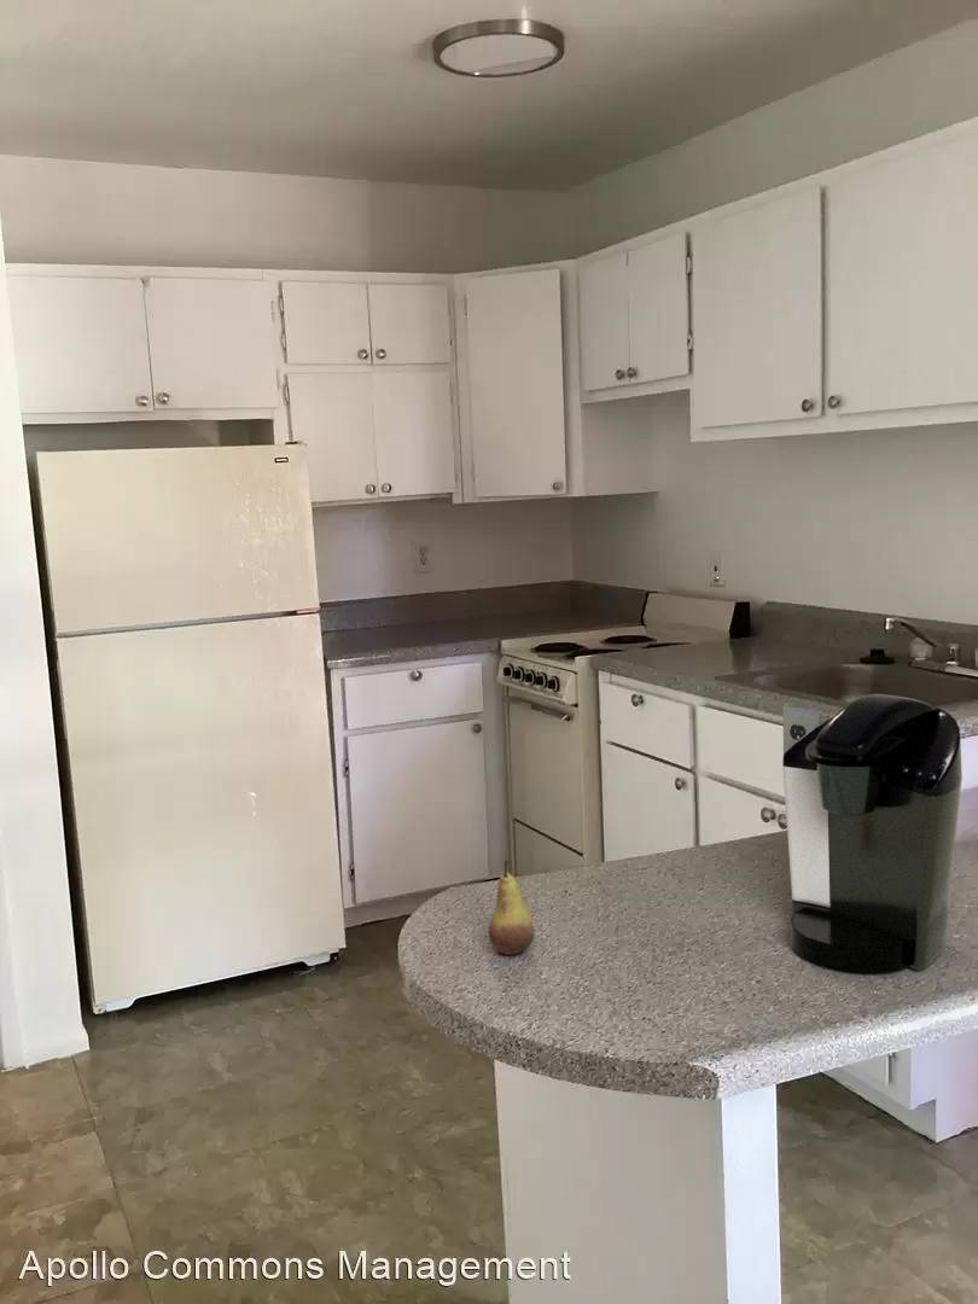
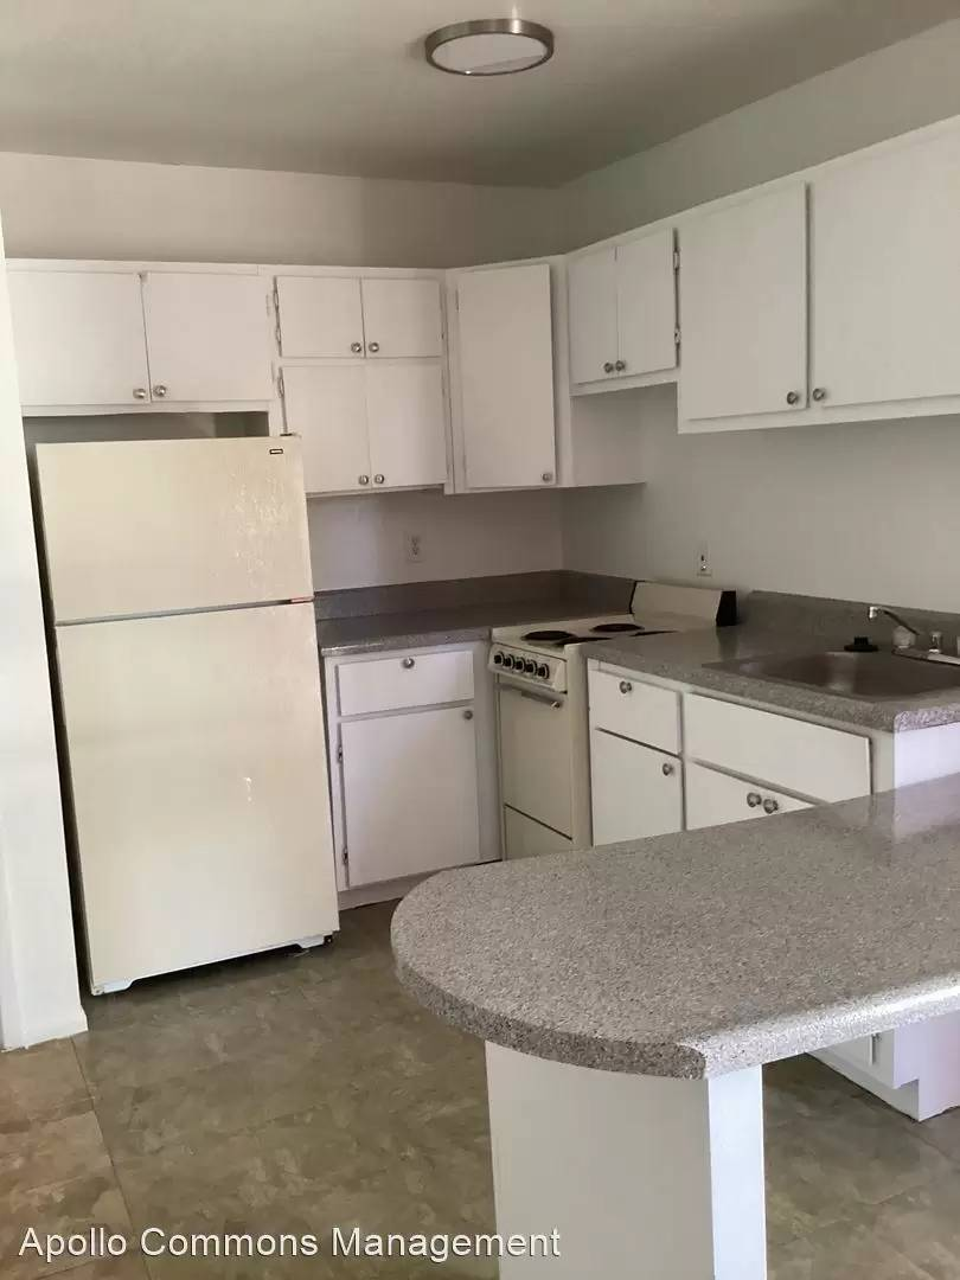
- coffee maker (833, 810)
- fruit (510, 902)
